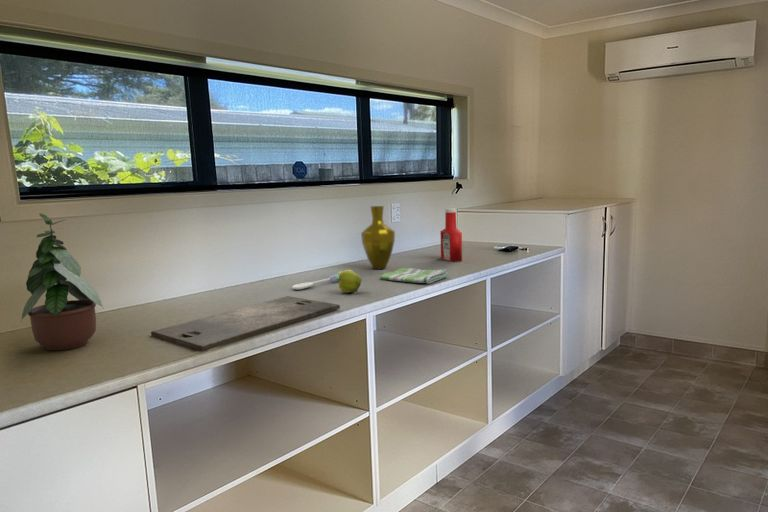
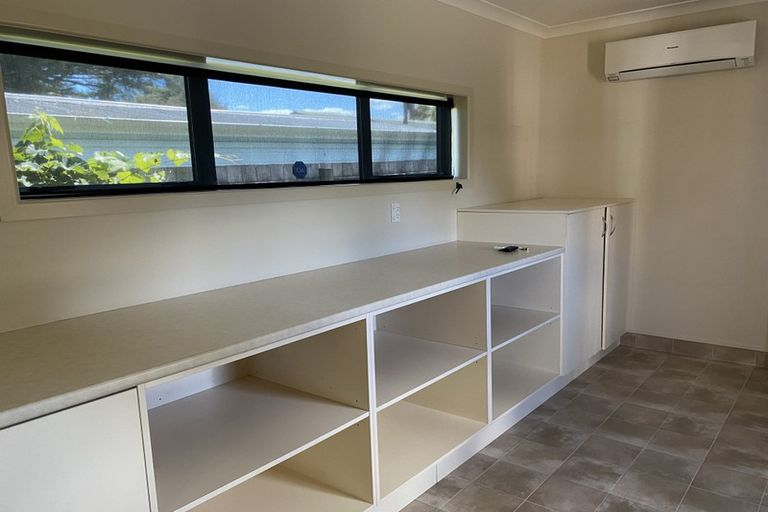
- spoon (324, 279)
- apple (348, 281)
- soap bottle (451, 234)
- vase (378, 237)
- cutting board (252, 319)
- dish towel (414, 274)
- potted plant (57, 279)
